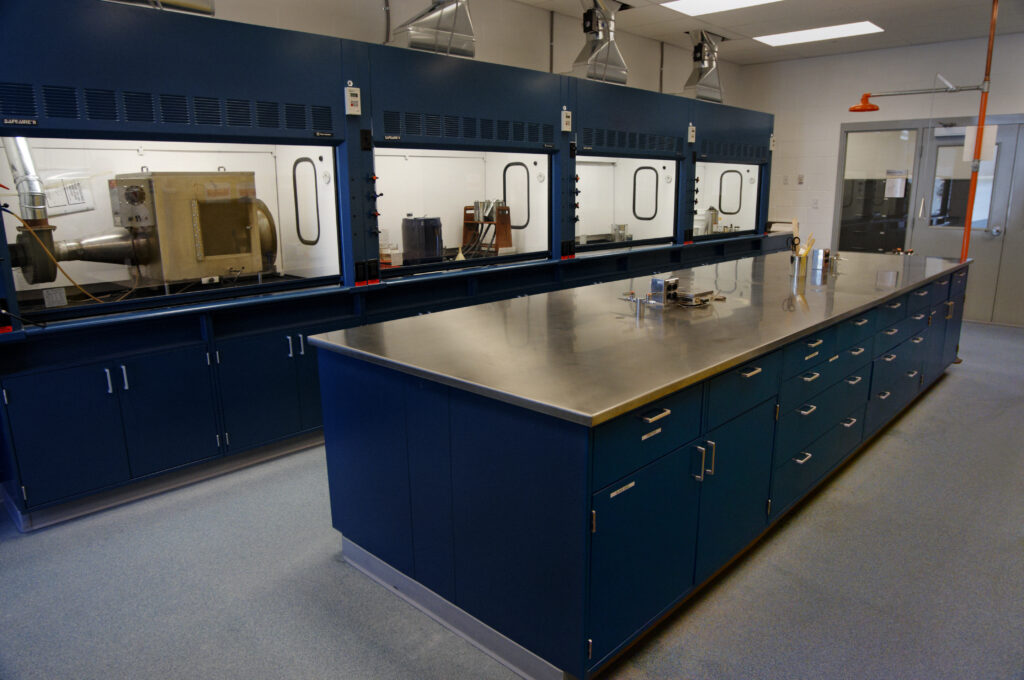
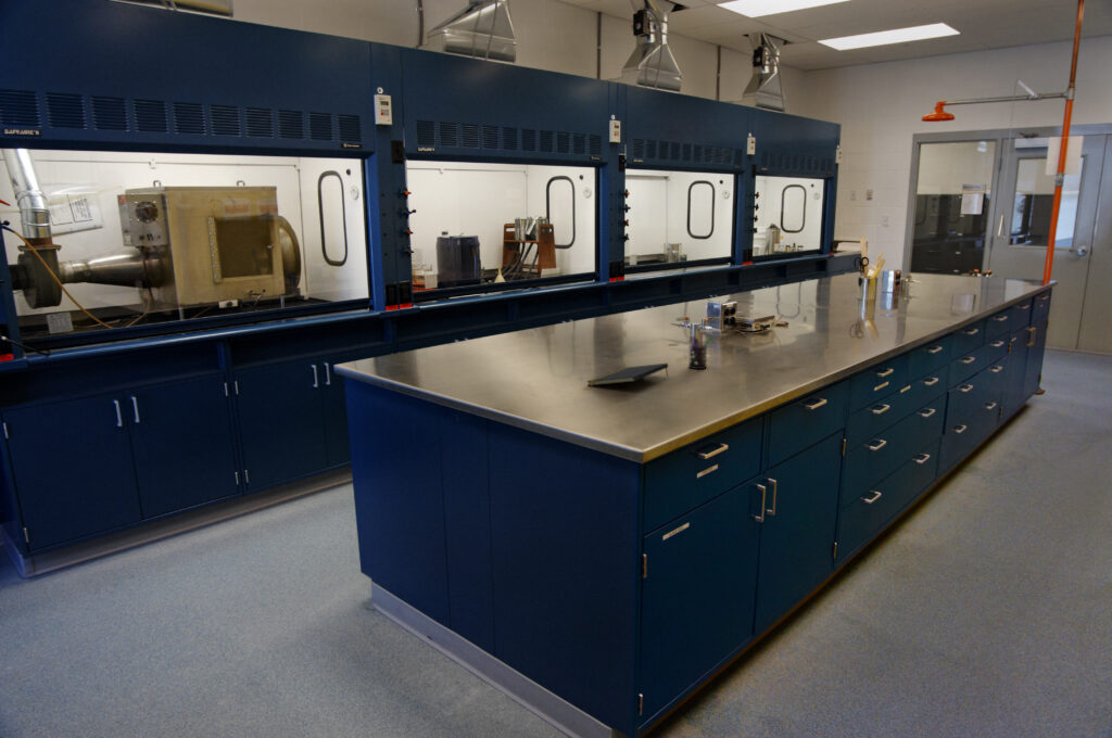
+ pen holder (700, 348)
+ notepad (628, 373)
